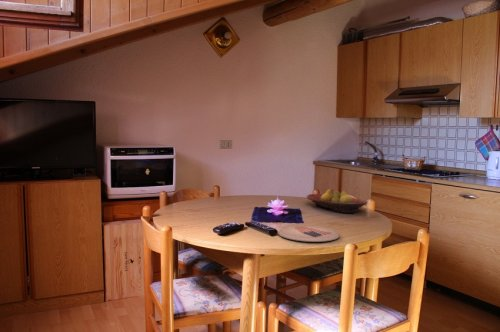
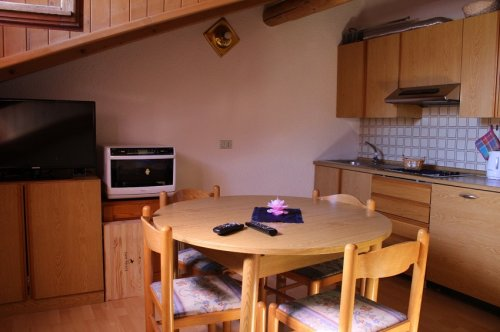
- plate (308, 232)
- fruit bowl (335, 199)
